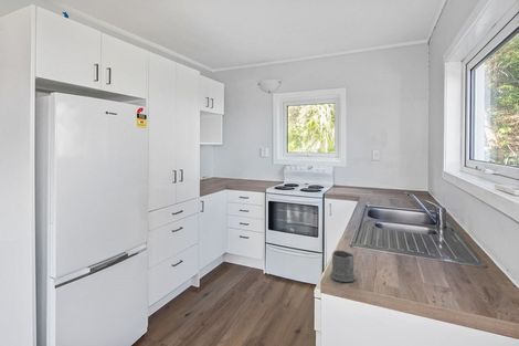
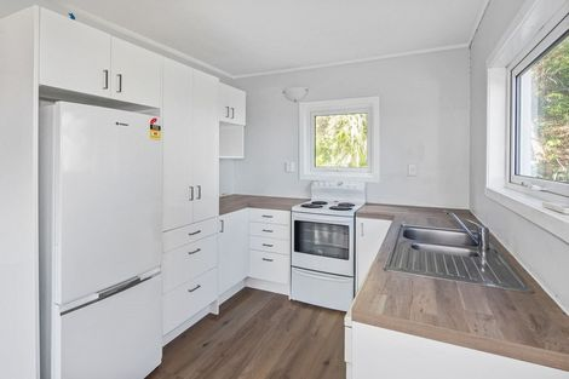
- mug (345, 265)
